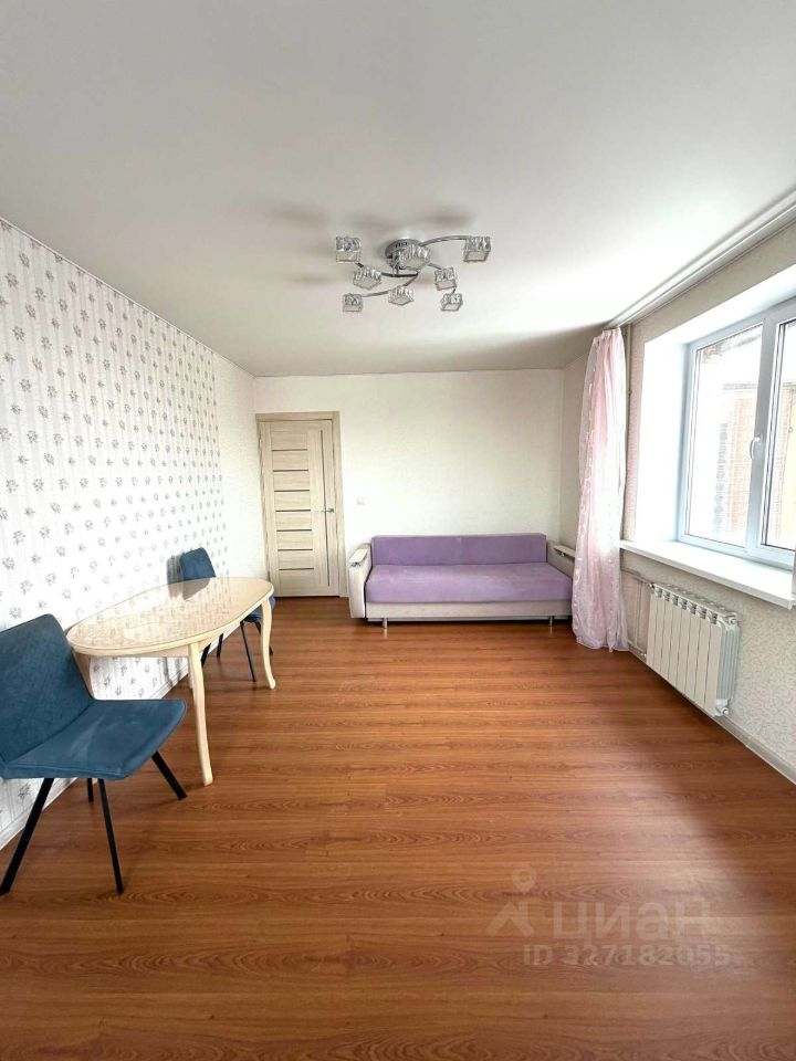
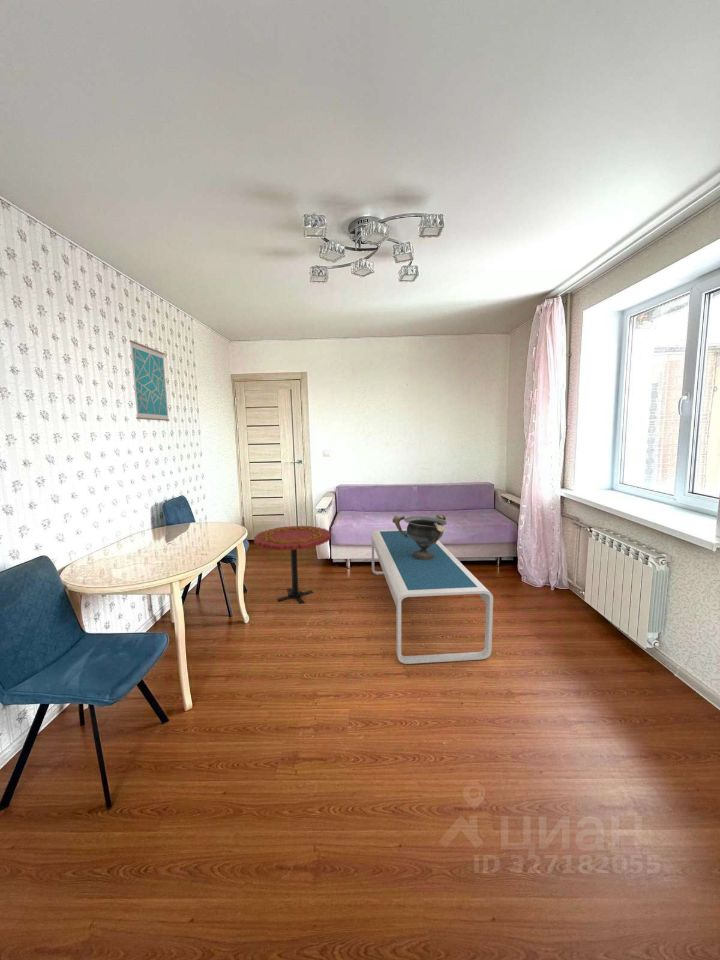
+ side table (294, 565)
+ decorative bowl (421, 535)
+ coffee table (417, 579)
+ wall art (151, 384)
